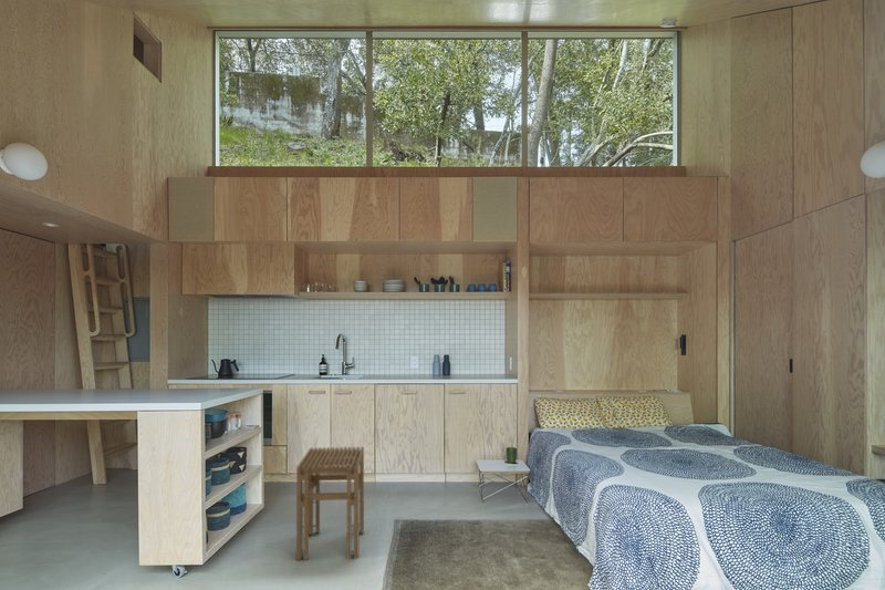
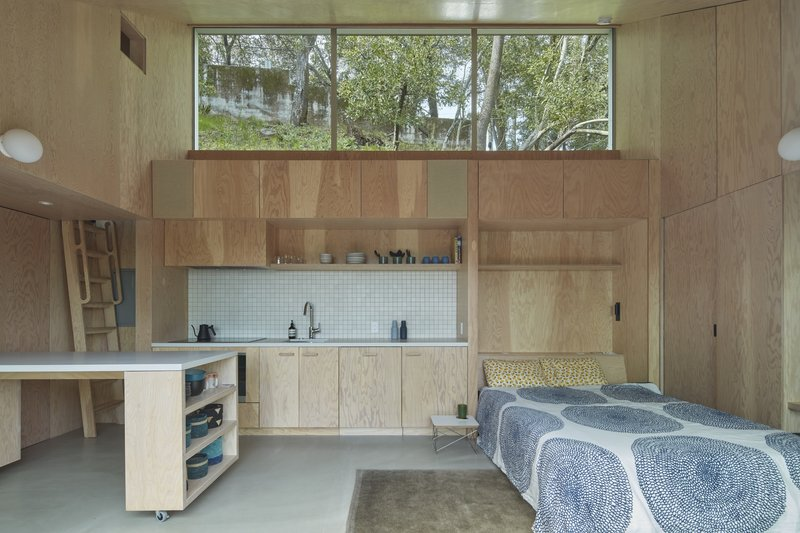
- stool (332, 499)
